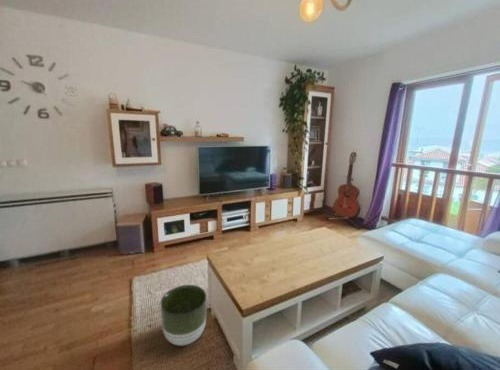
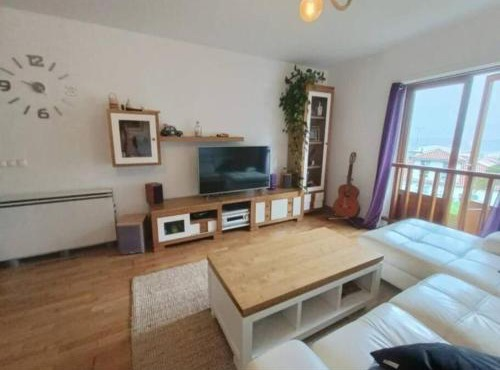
- planter (184, 317)
